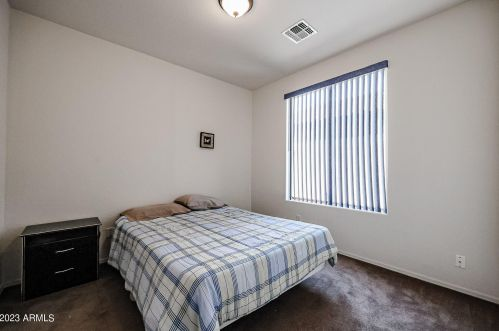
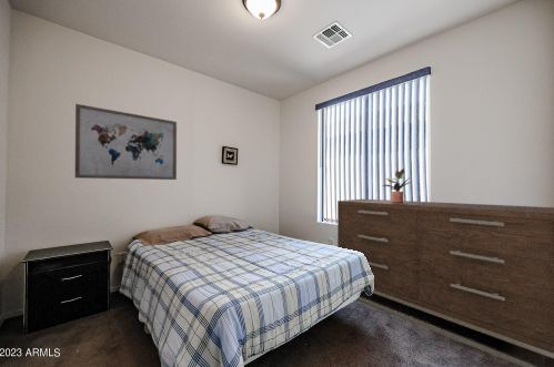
+ dresser (426, 258)
+ wall art (131, 146)
+ potted plant (397, 185)
